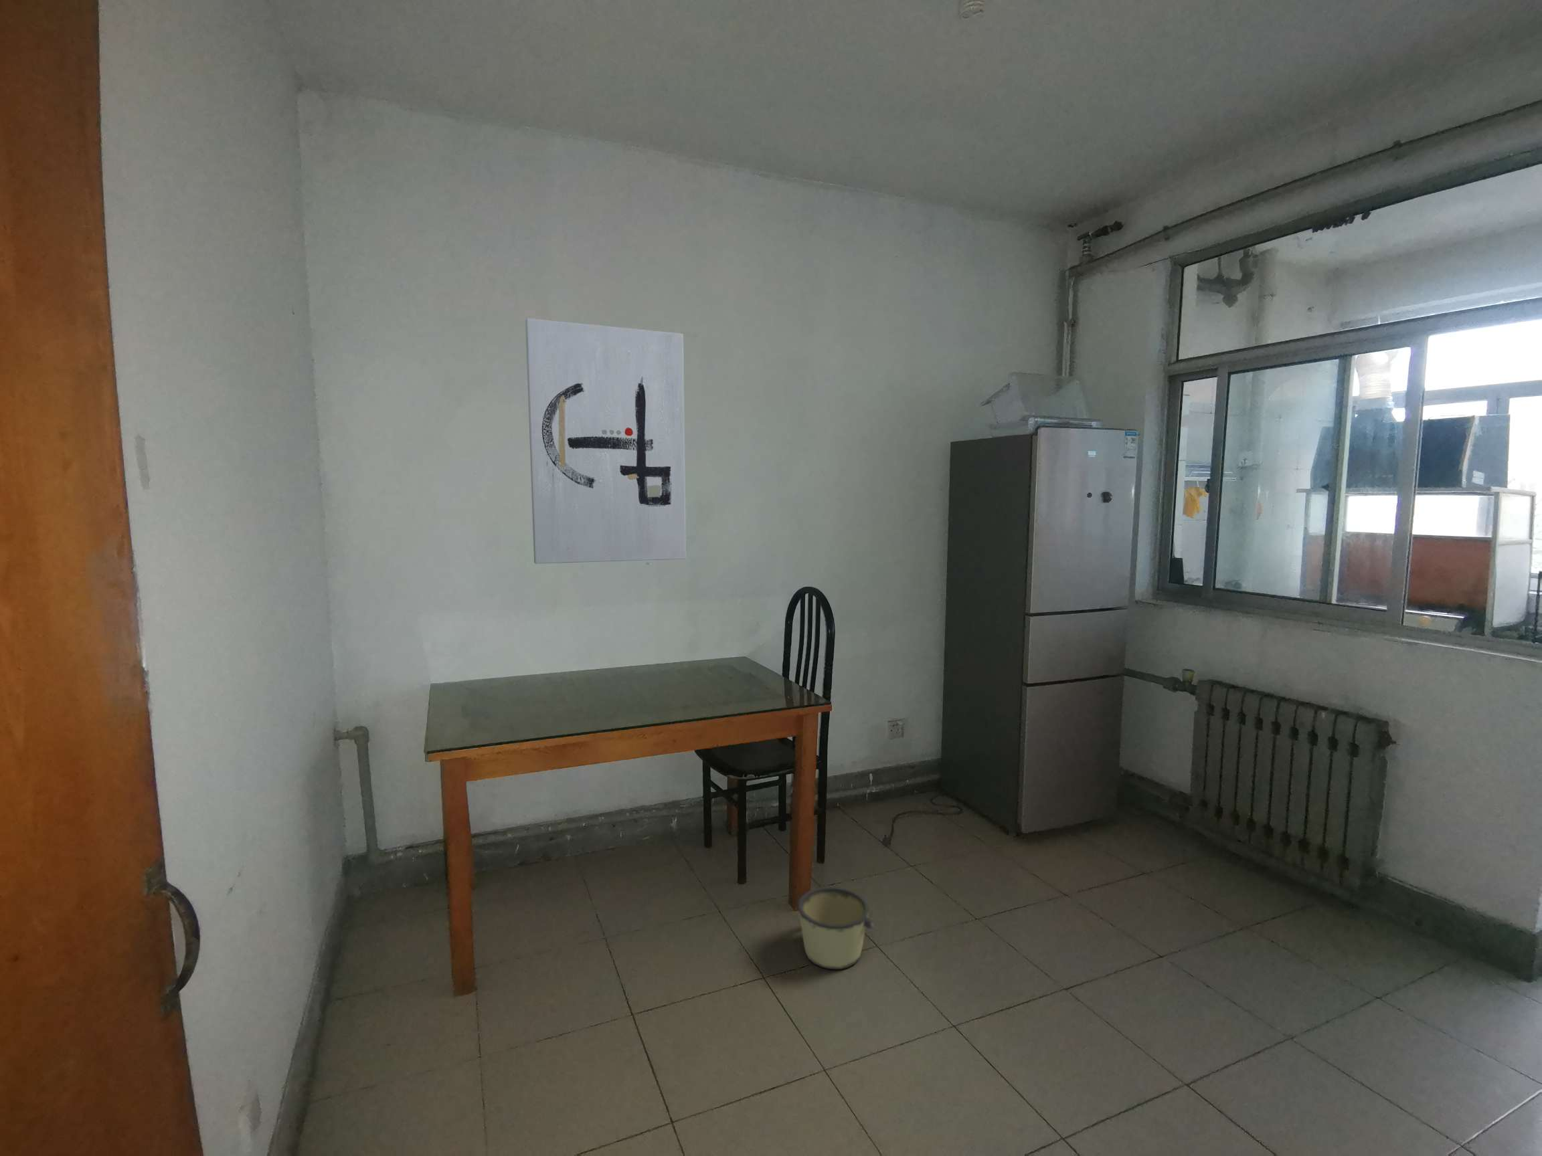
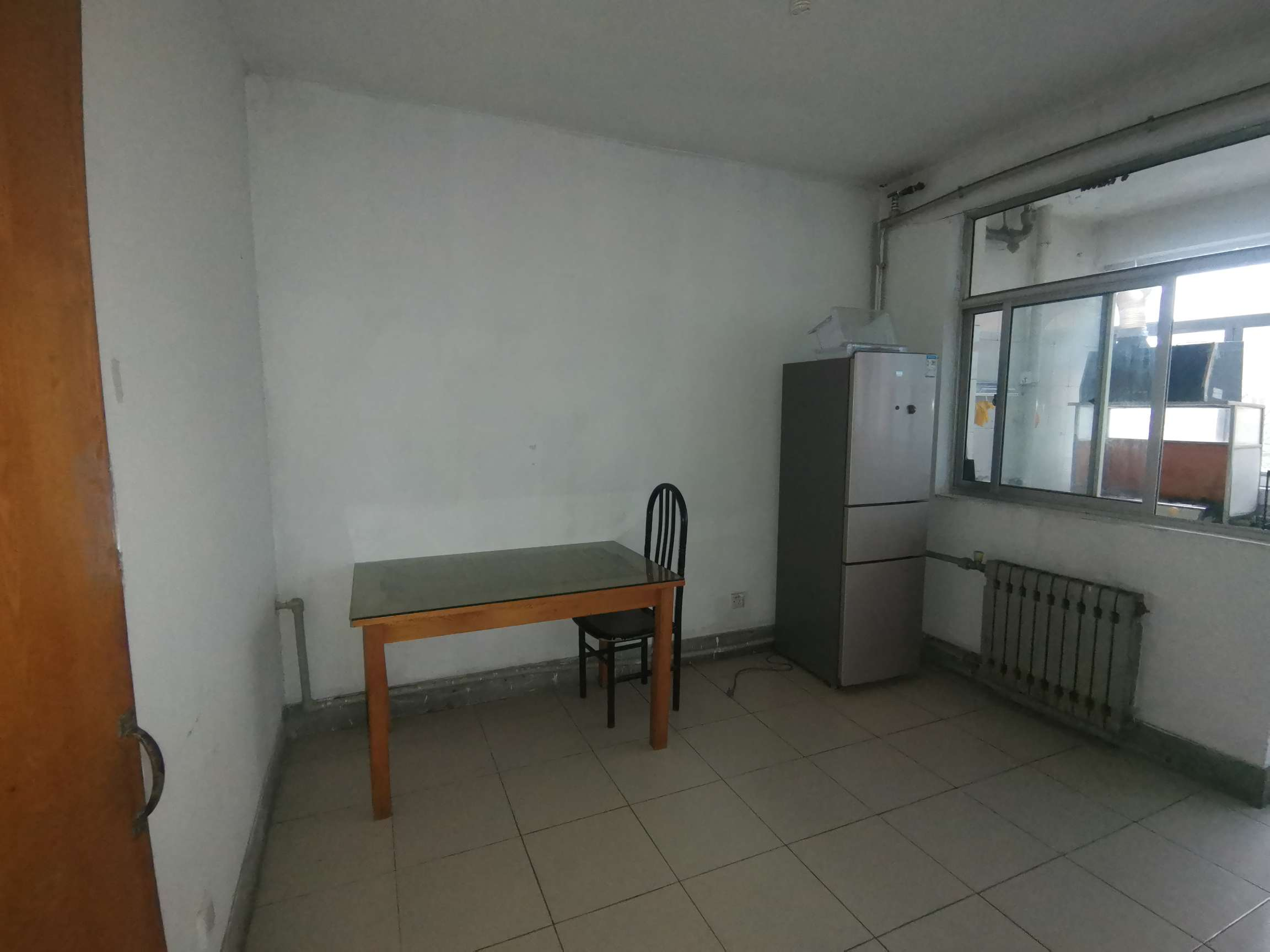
- bucket (835, 924)
- wall art (610, 446)
